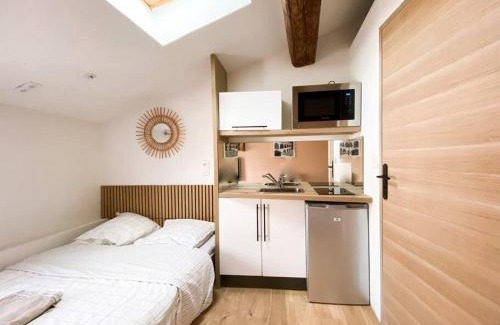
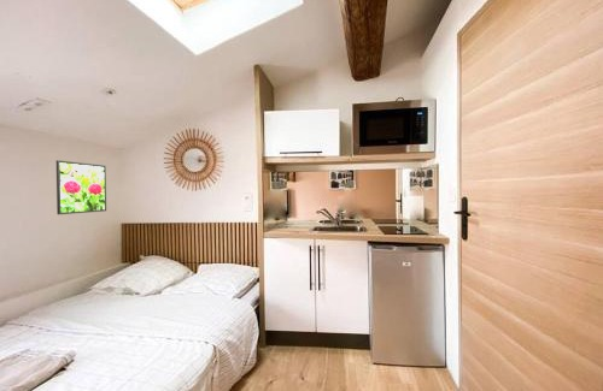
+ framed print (83, 188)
